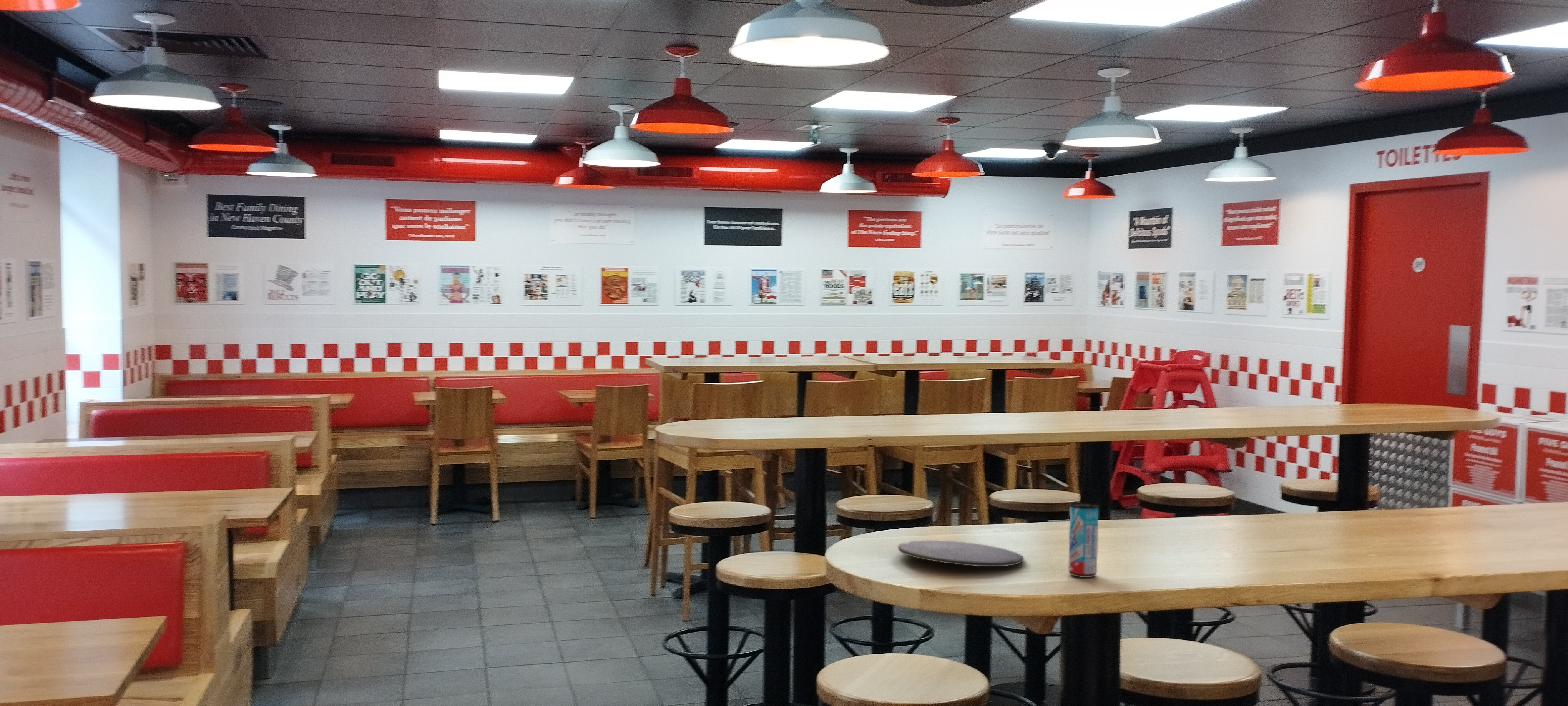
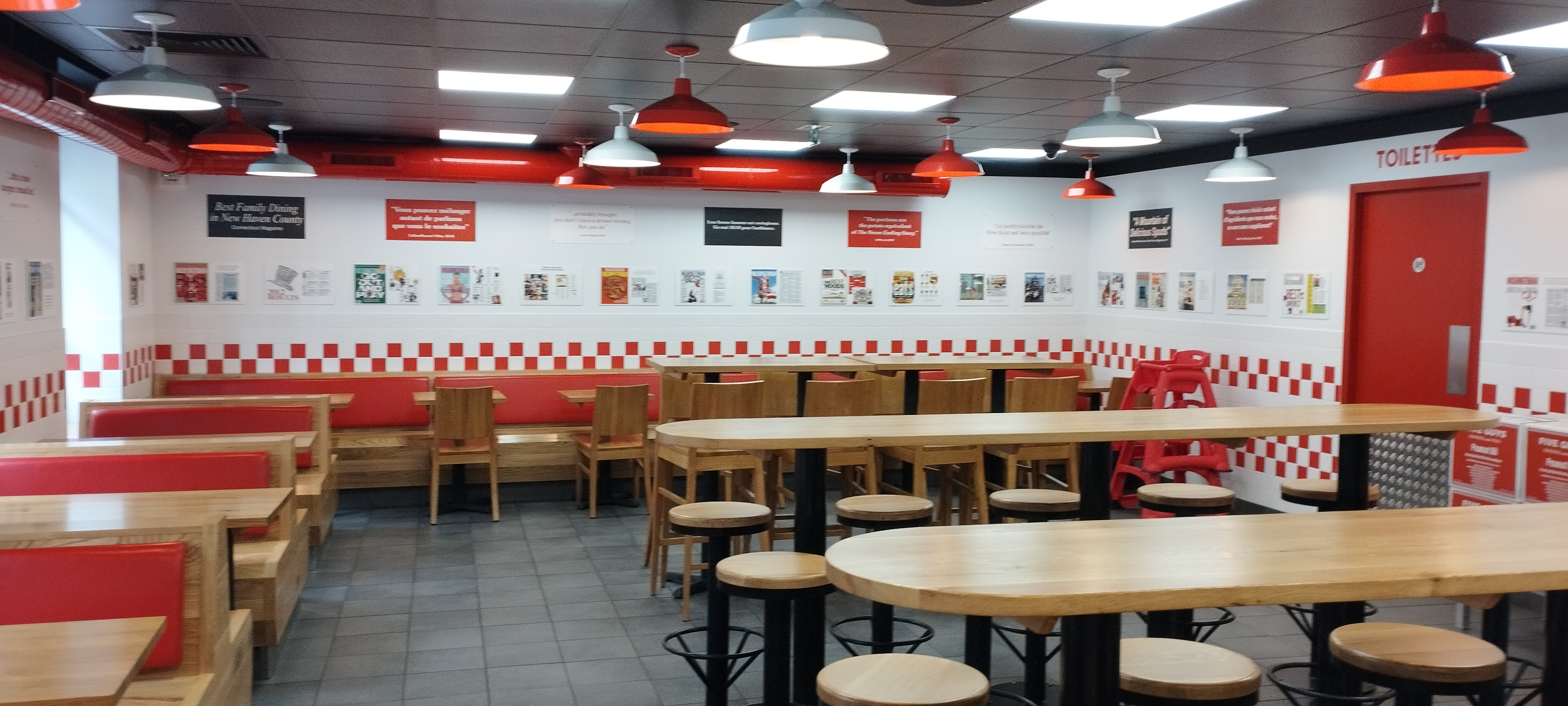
- beverage can (1083, 540)
- plate (960, 553)
